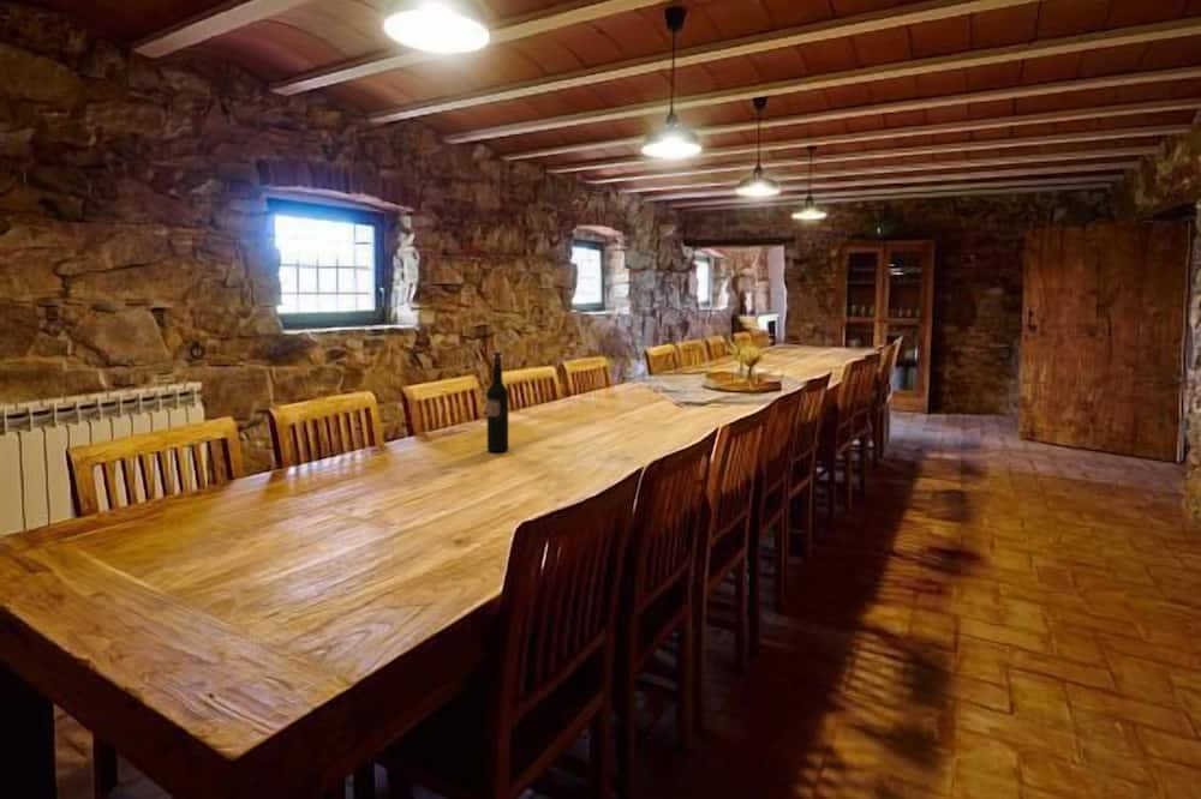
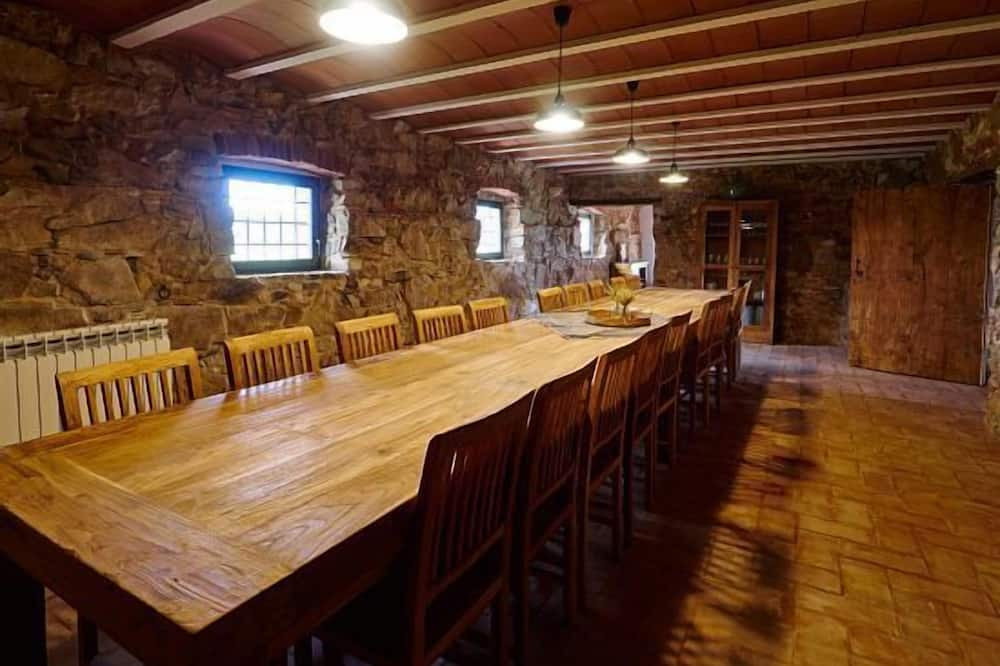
- wine bottle (497, 401)
